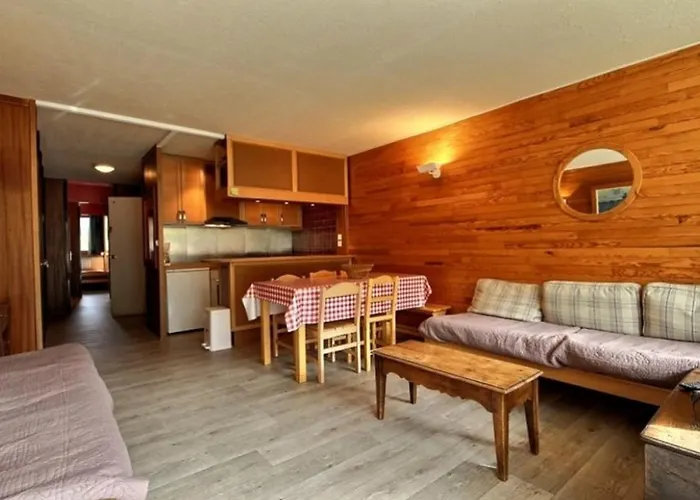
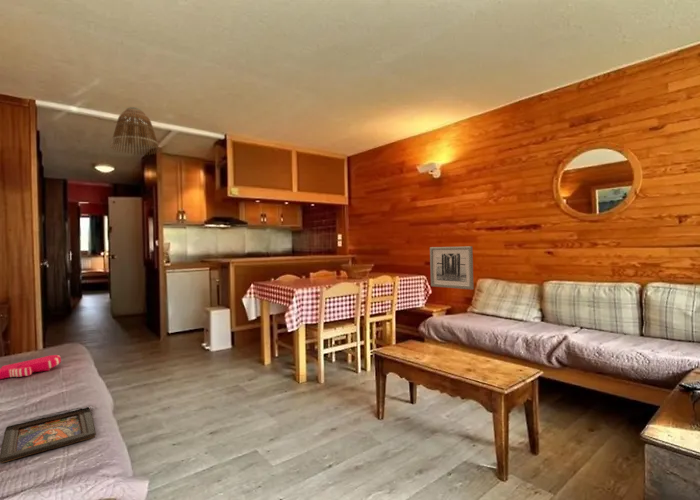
+ book (30, 366)
+ tablet (50, 431)
+ lamp shade (134, 129)
+ wall art (450, 267)
